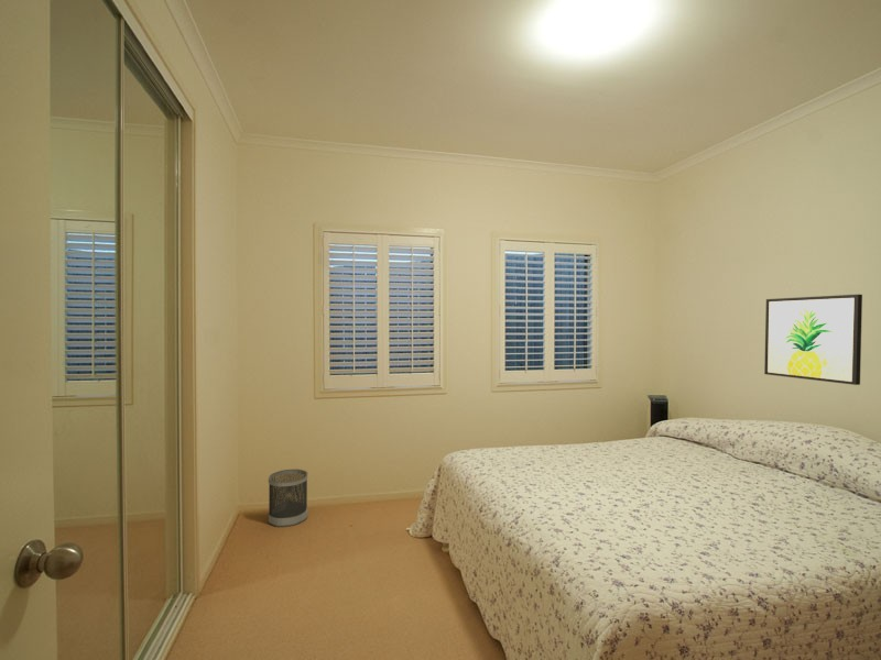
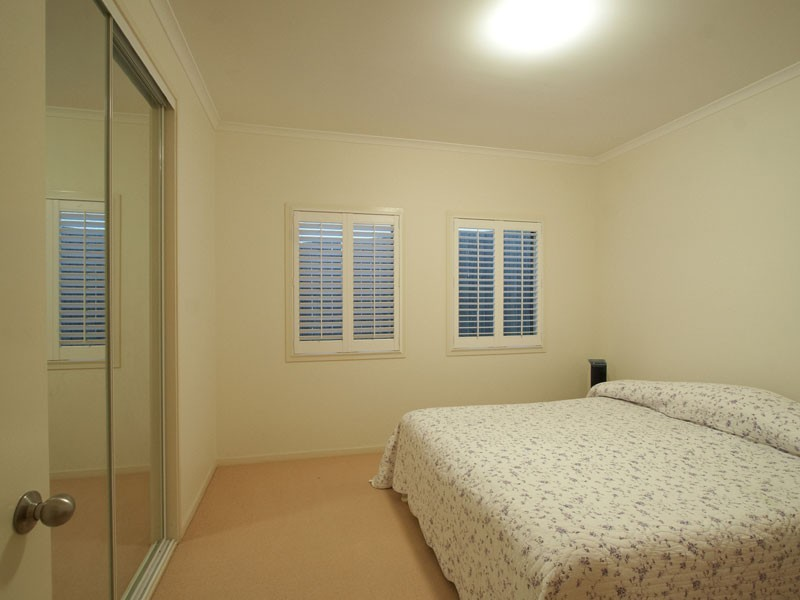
- wall art (808, 338)
- wastebasket (287, 496)
